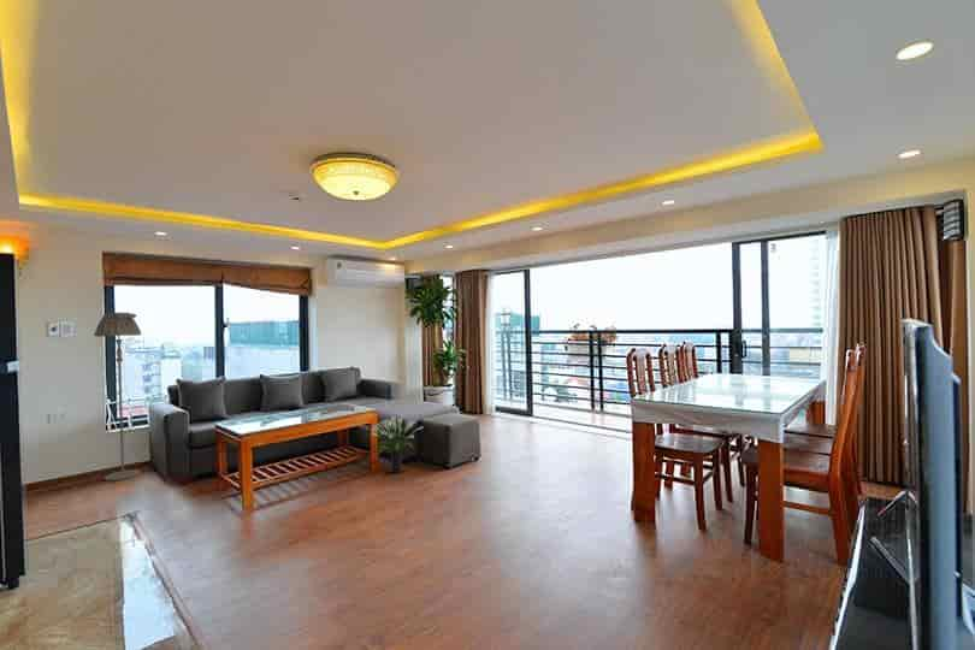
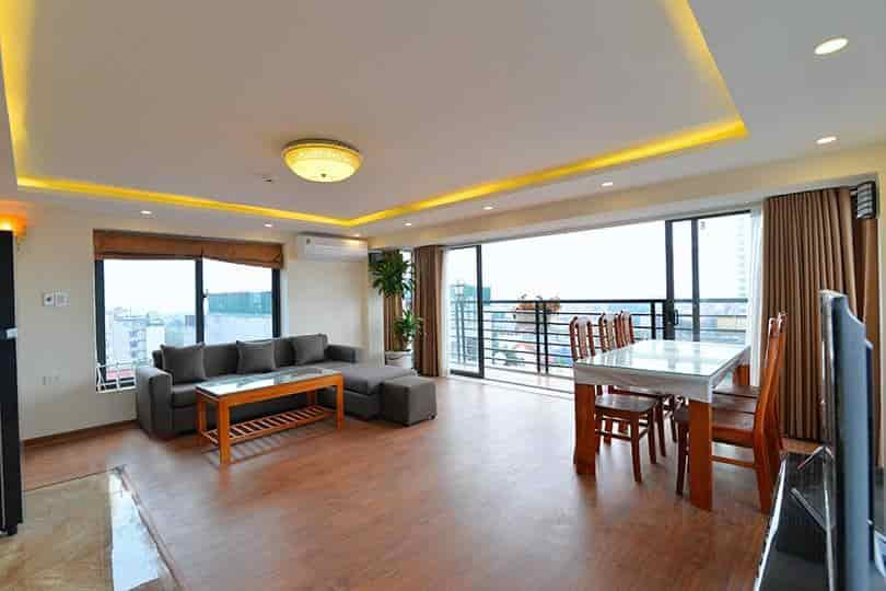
- potted plant (397, 444)
- floor lamp (119, 394)
